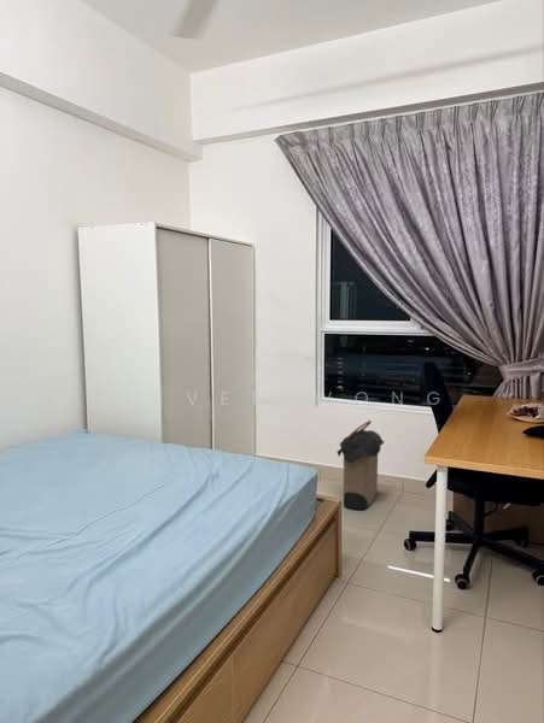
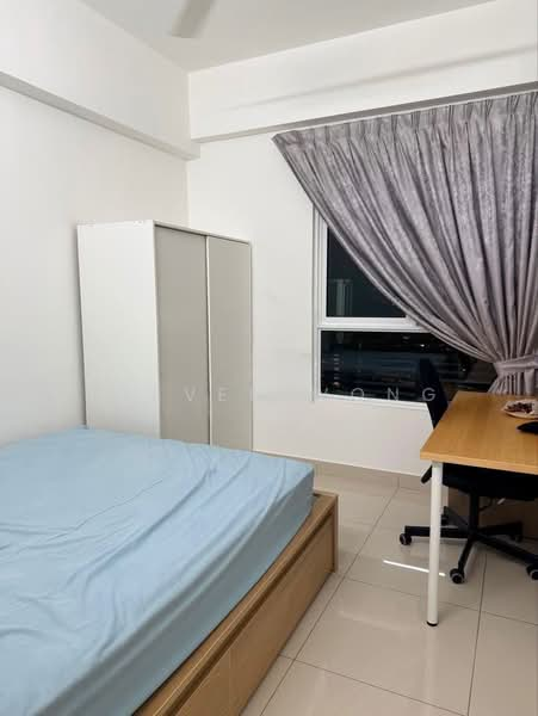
- laundry hamper (359, 458)
